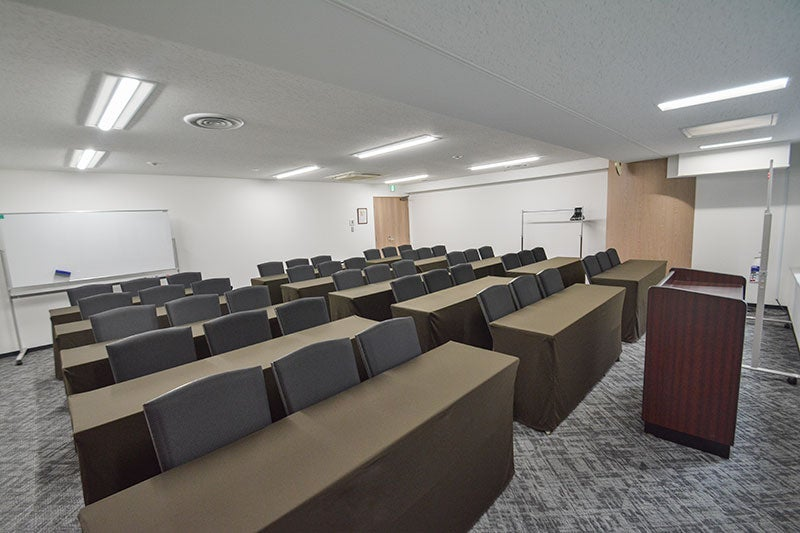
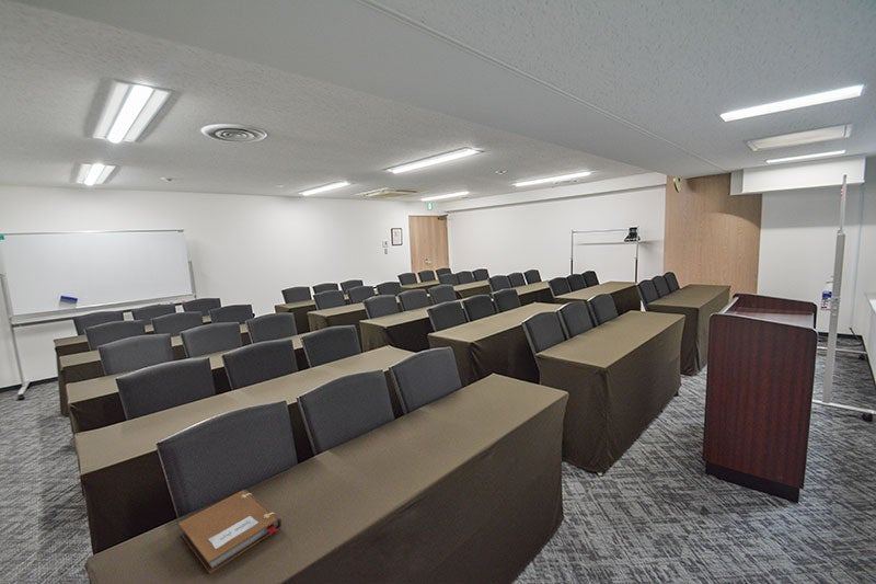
+ notebook (231, 526)
